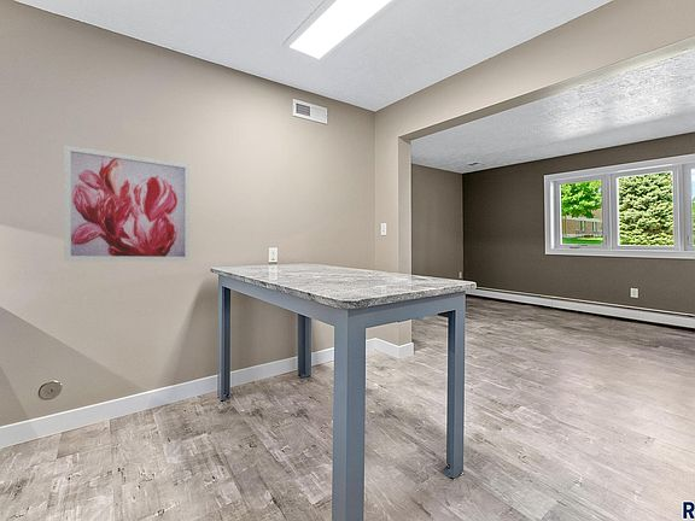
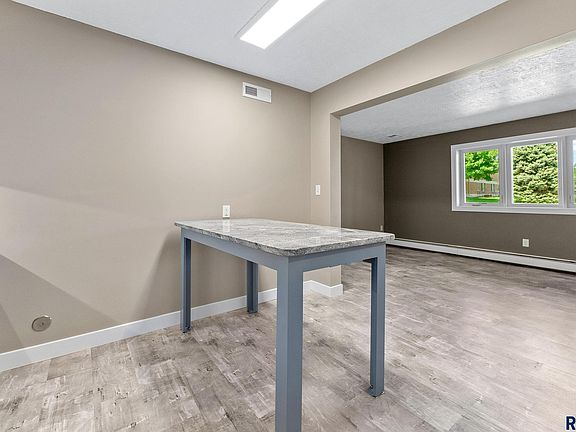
- wall art (132, 207)
